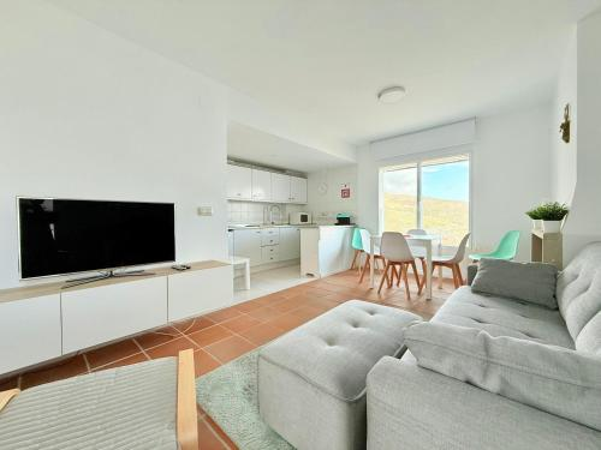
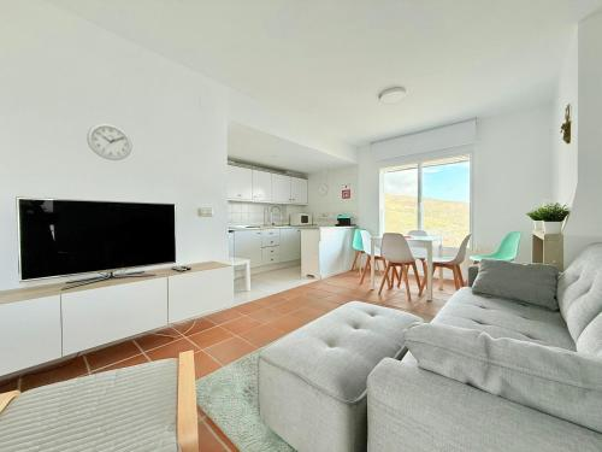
+ wall clock (110, 141)
